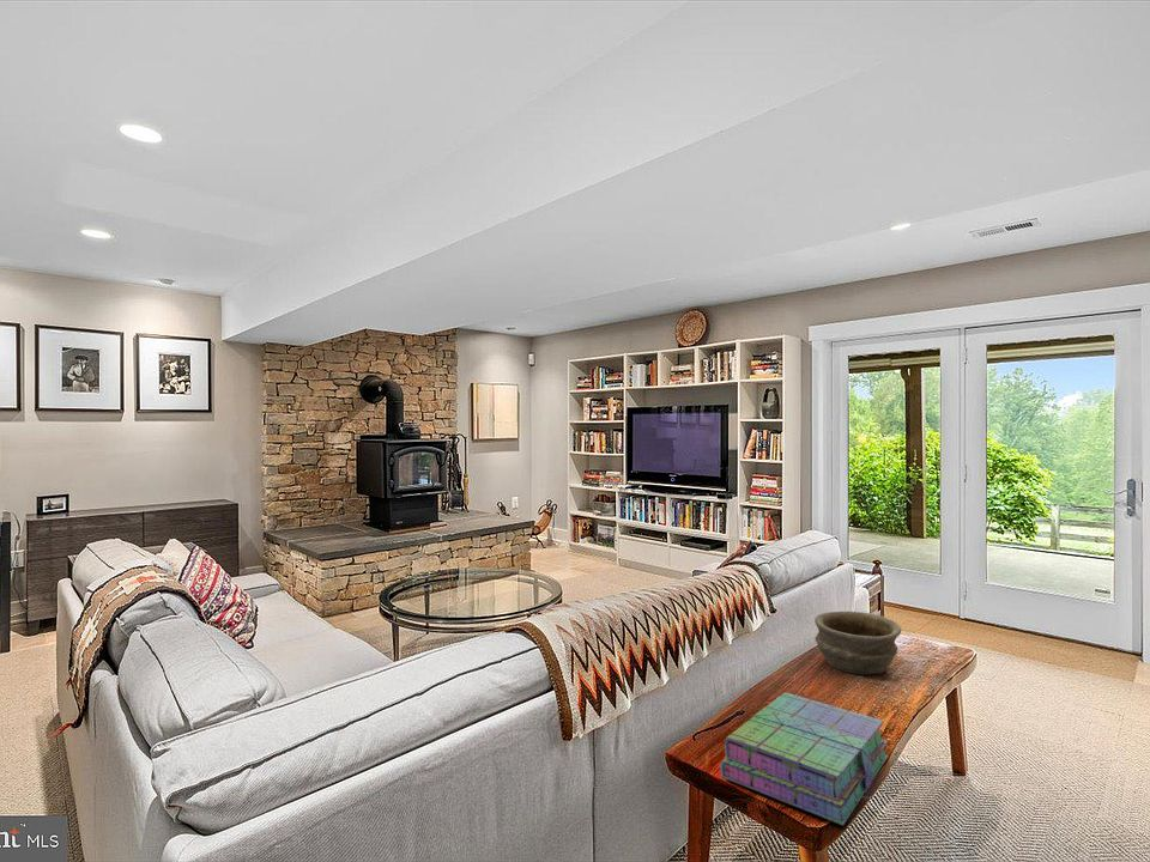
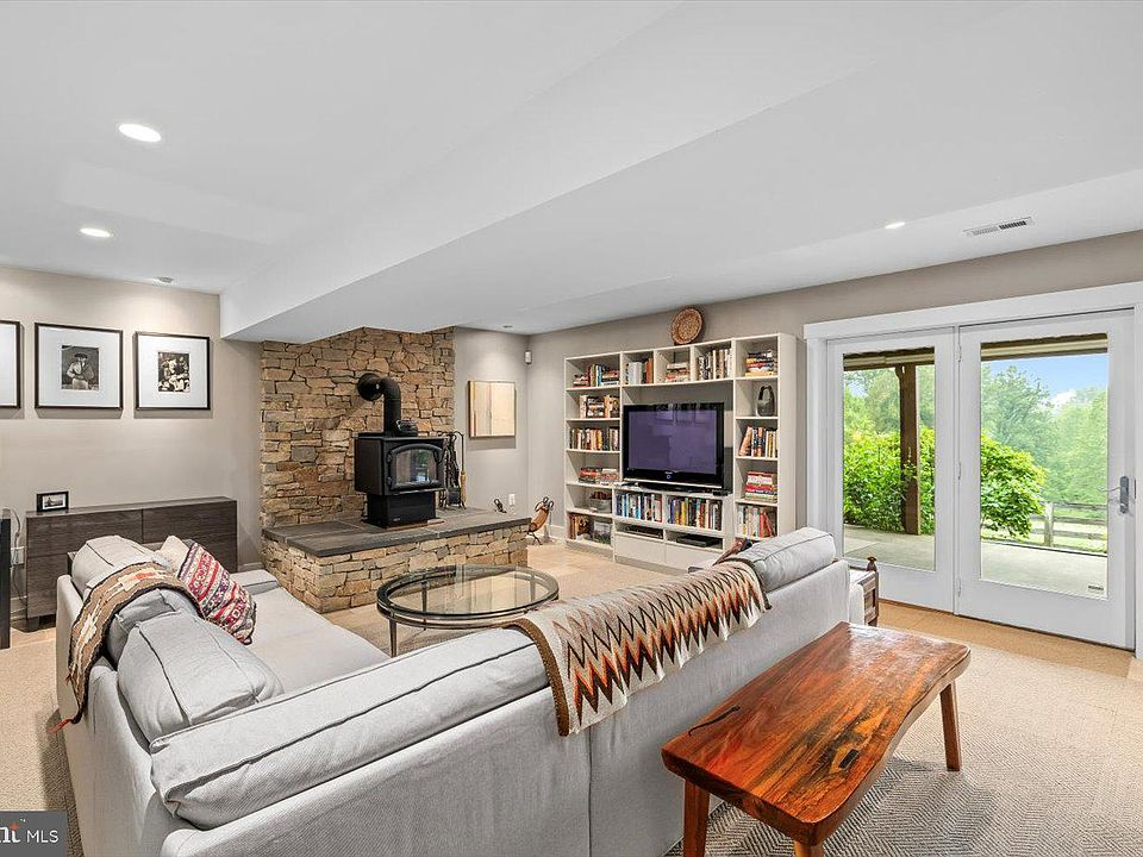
- stack of books (806, 747)
- bowl (857, 643)
